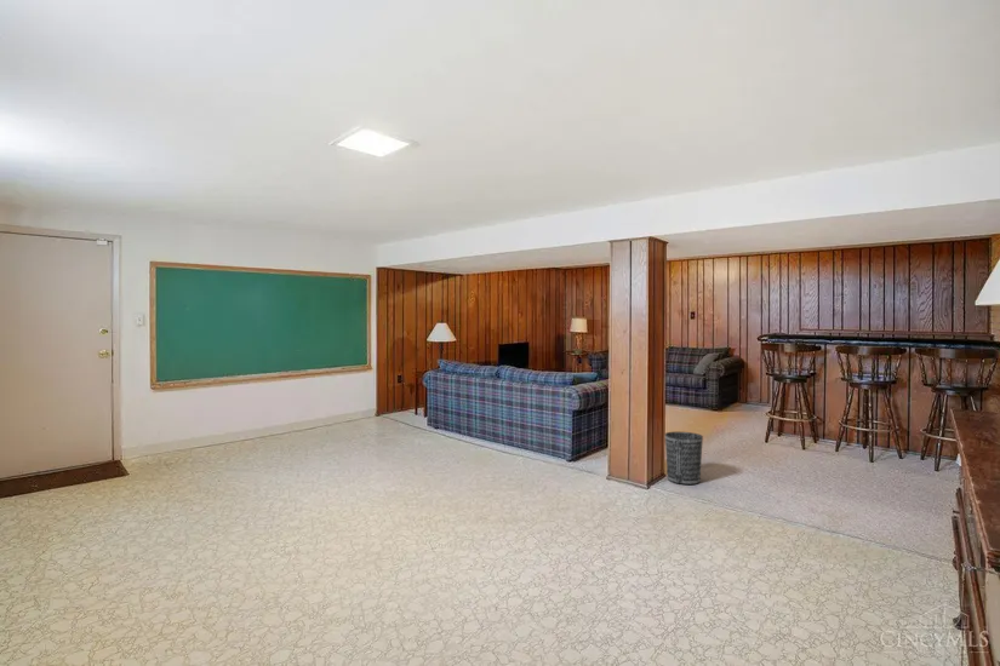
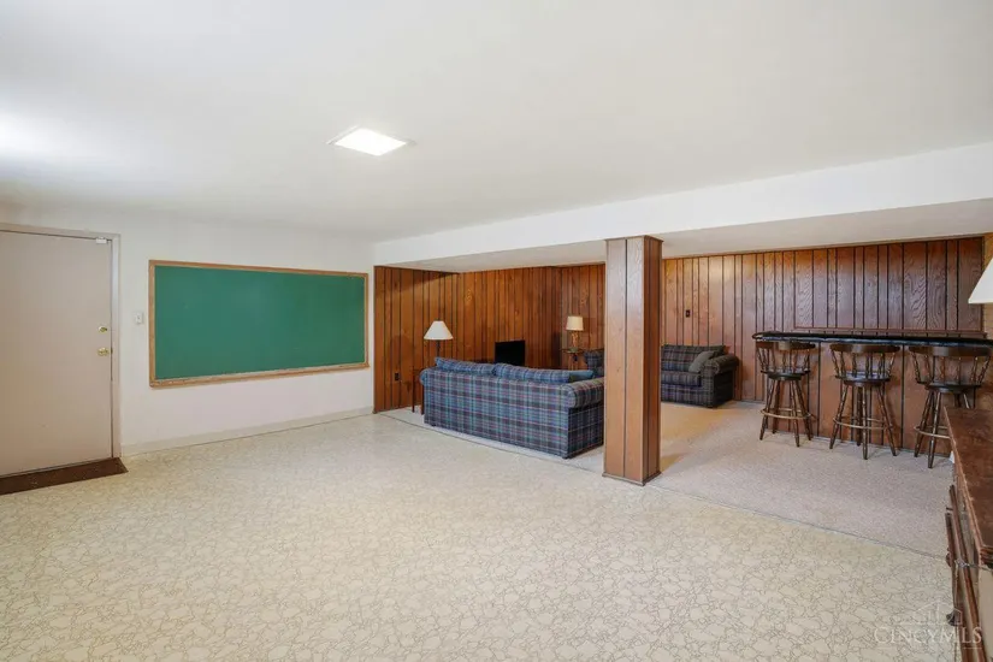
- wastebasket (682, 457)
